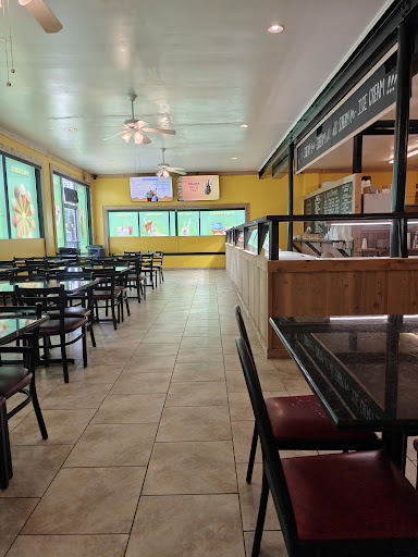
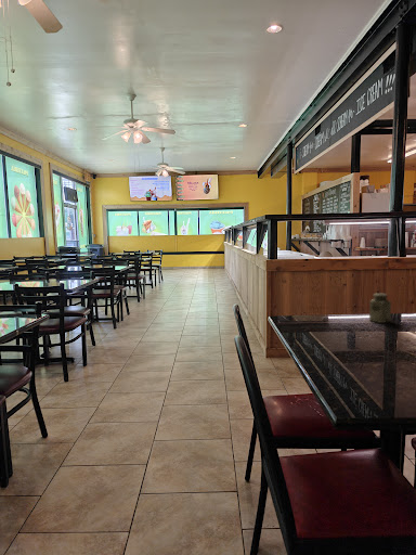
+ salt shaker (379, 307)
